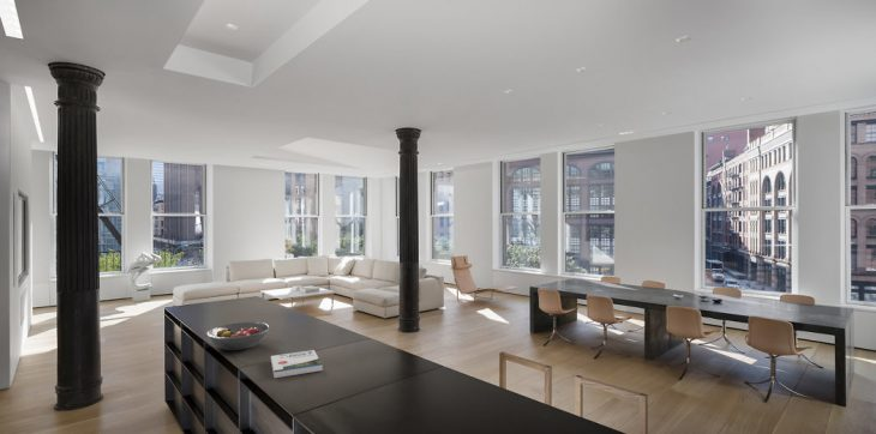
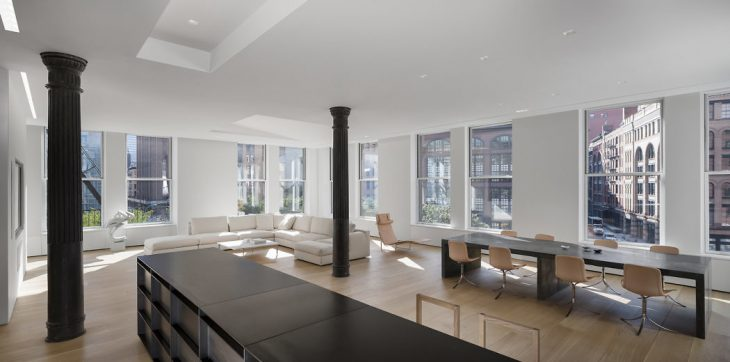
- fruit bowl (239, 334)
- book (295, 362)
